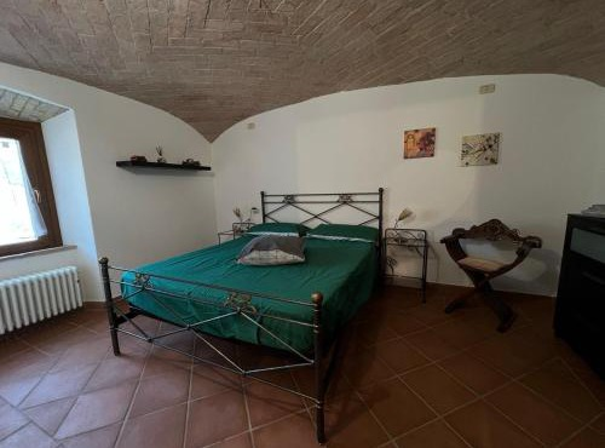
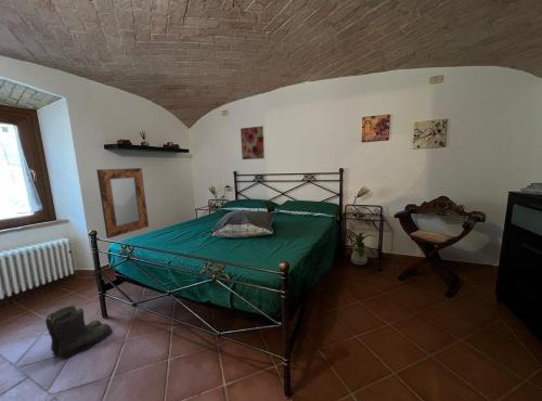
+ wall art (251, 143)
+ boots (80, 324)
+ home mirror (125, 200)
+ house plant (360, 245)
